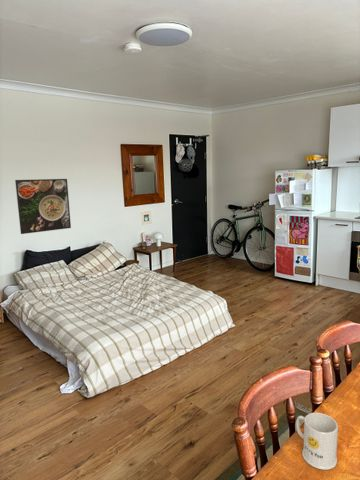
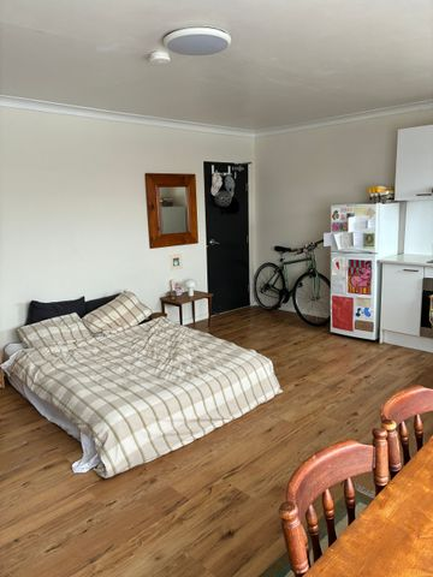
- mug (315, 437)
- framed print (44, 205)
